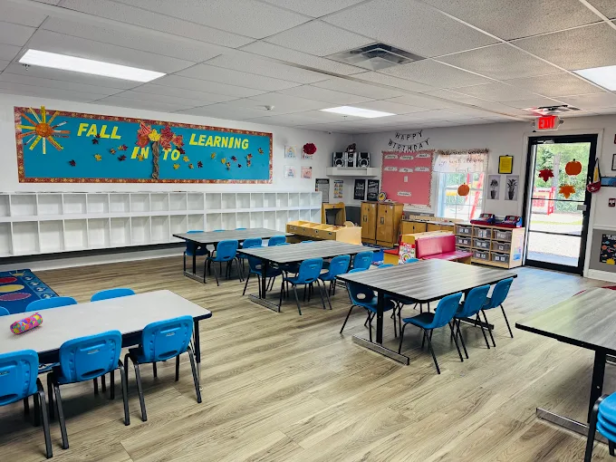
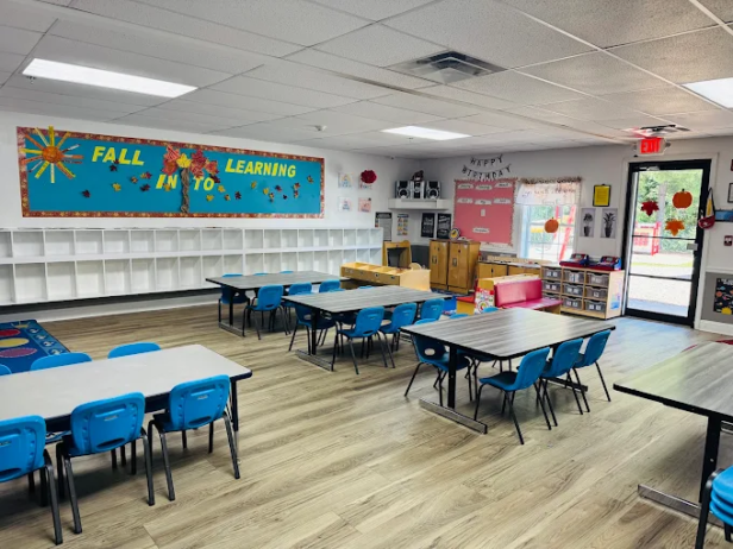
- pencil case (27, 323)
